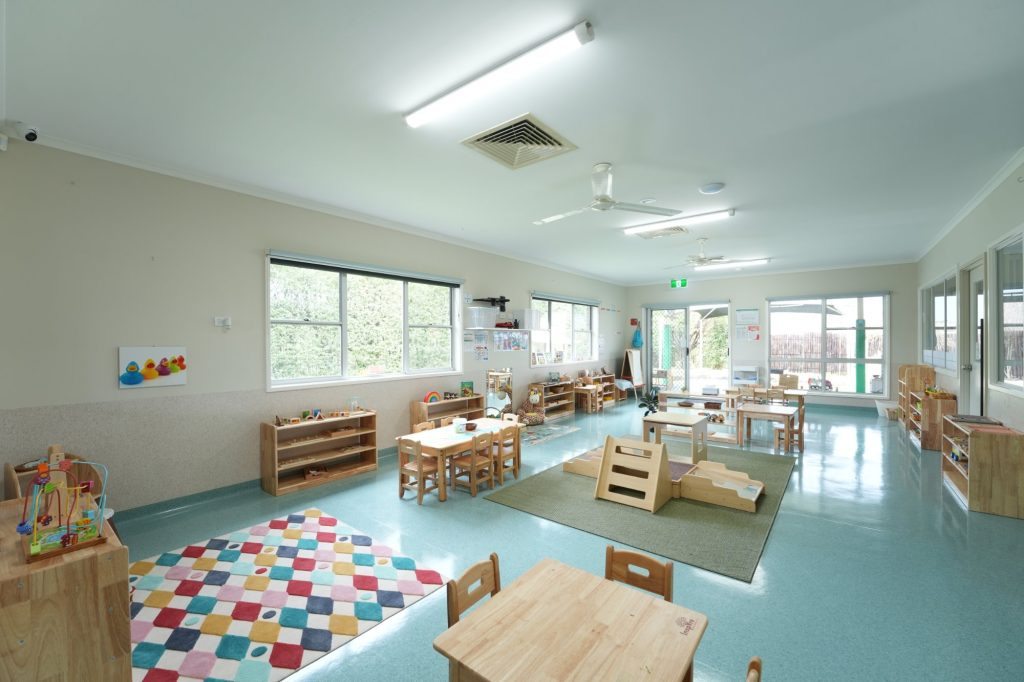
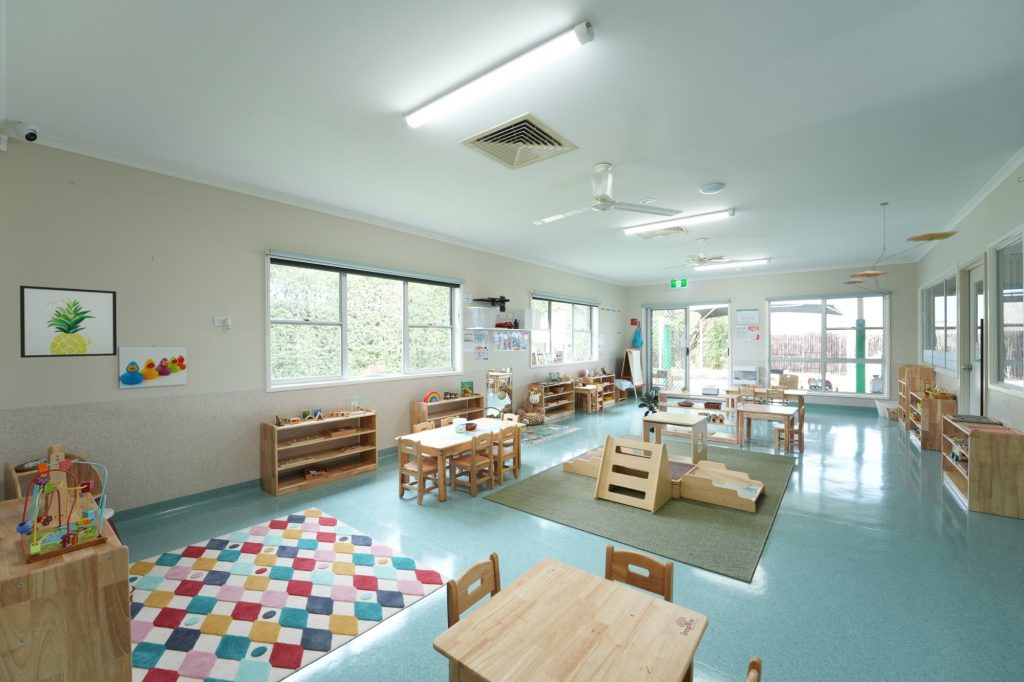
+ ceiling mobile (896, 254)
+ wall art (71, 322)
